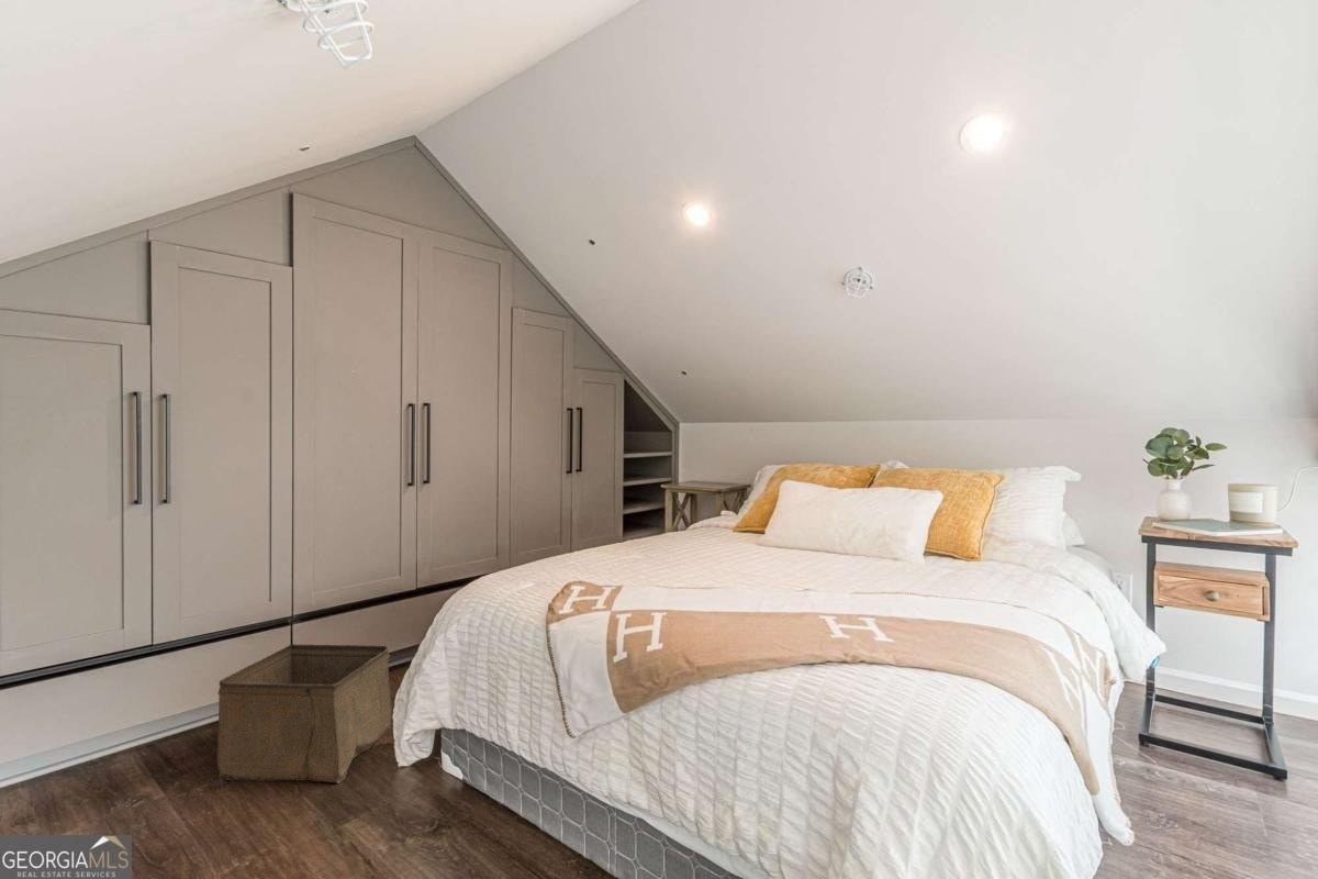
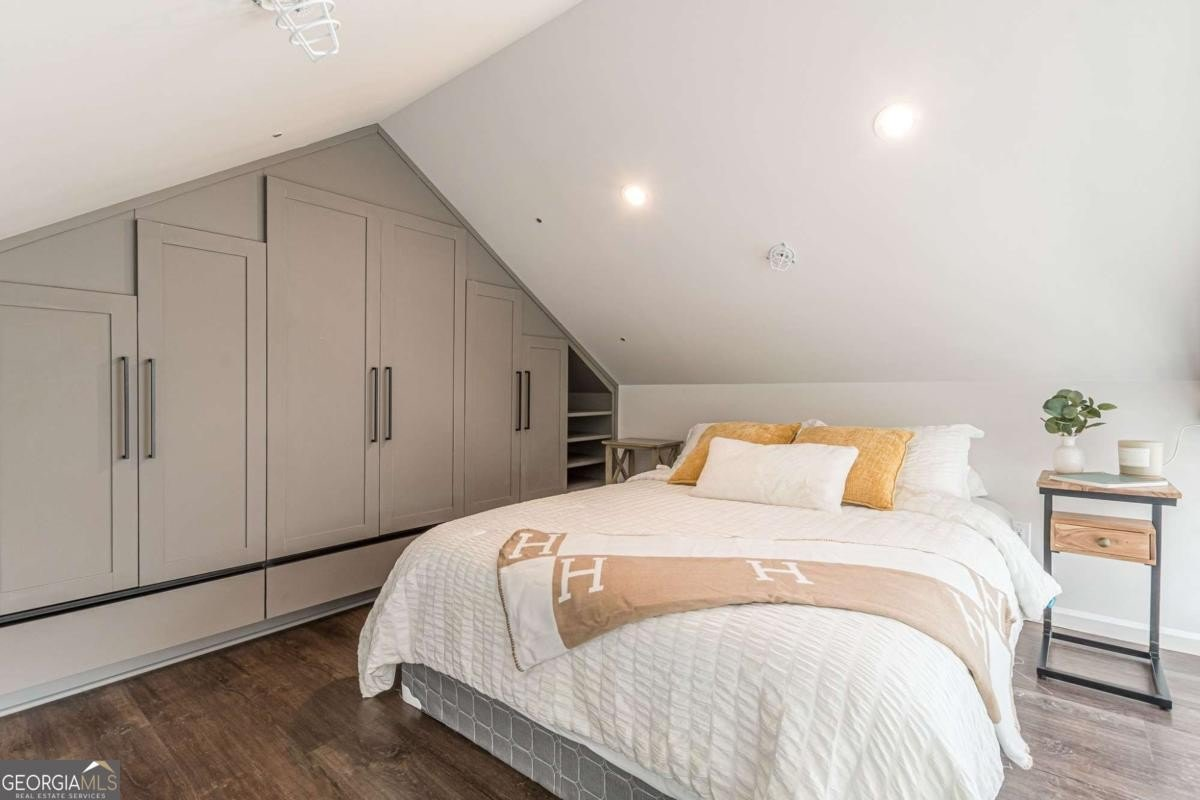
- storage bin (312, 706)
